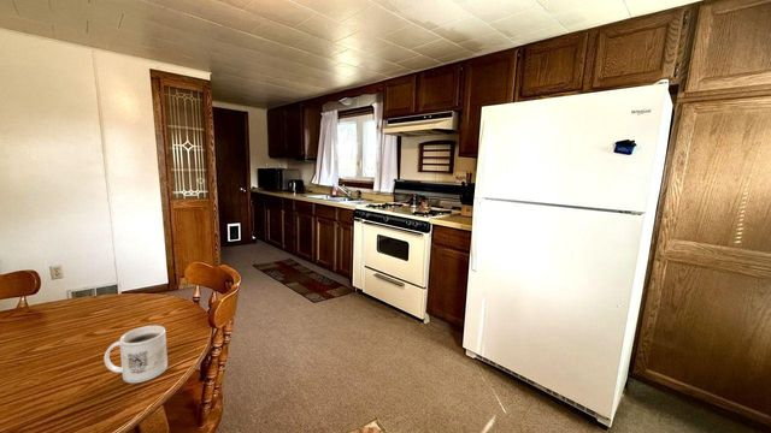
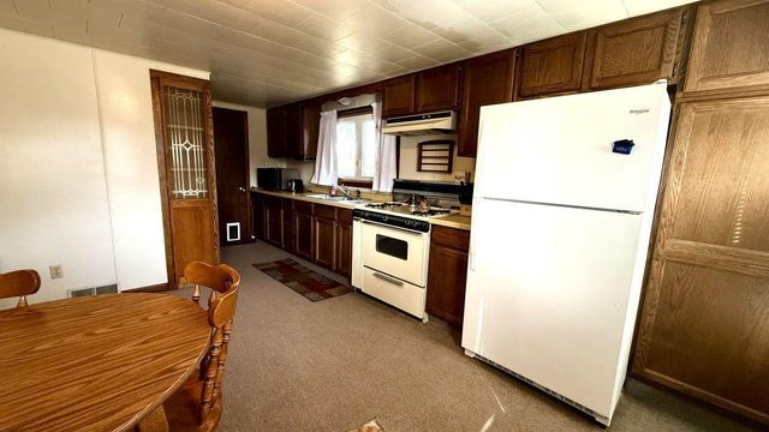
- mug (140, 352)
